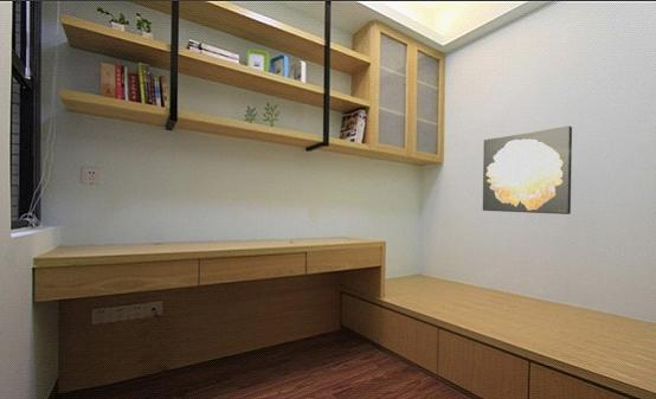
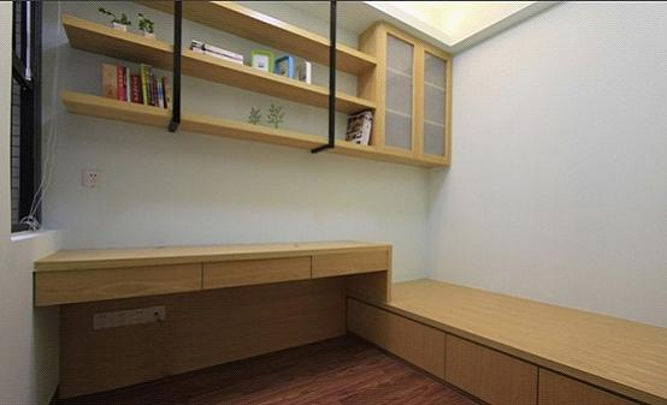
- wall art (522, 173)
